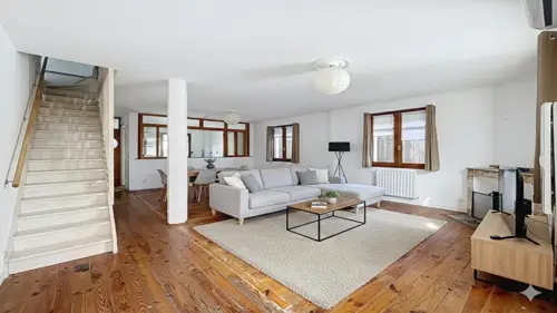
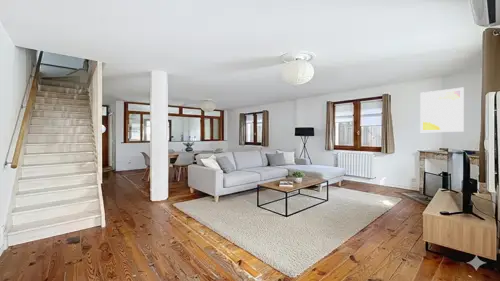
+ wall art (440, 111)
